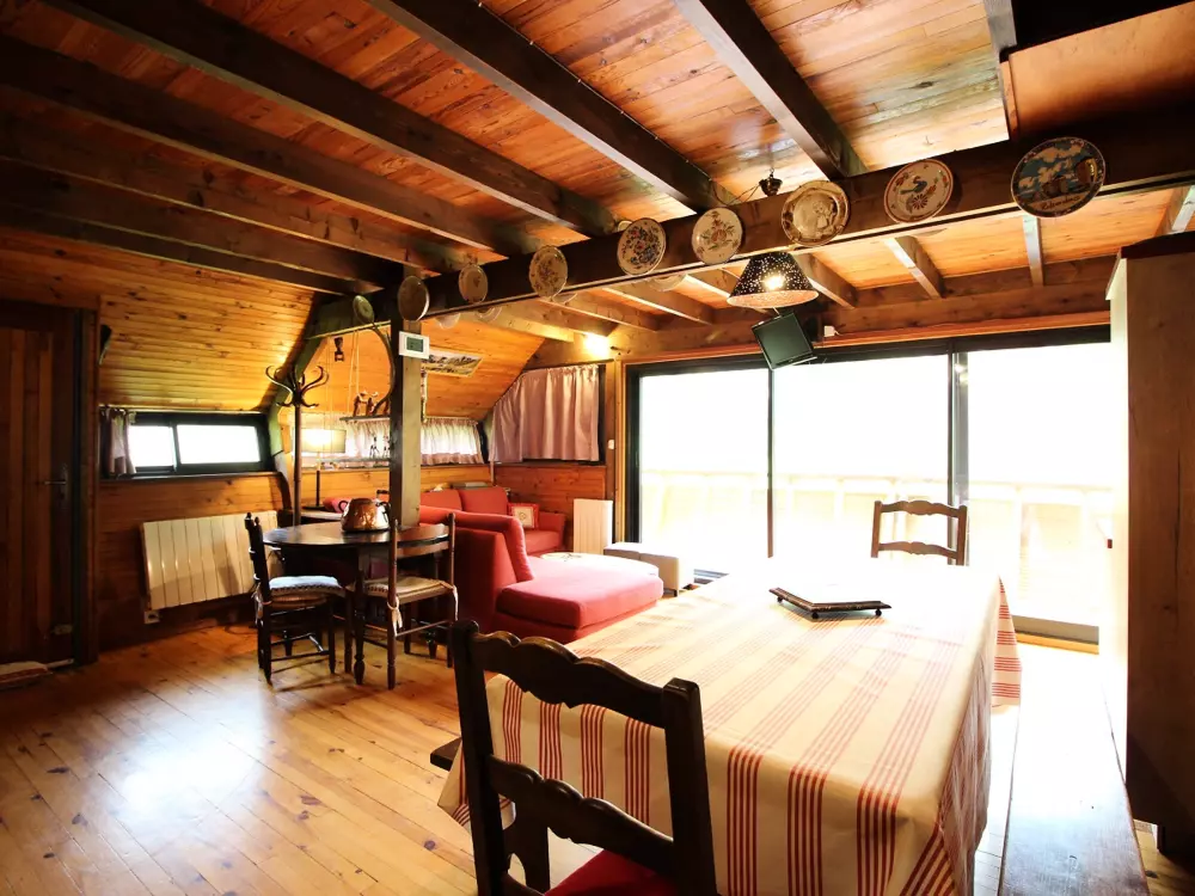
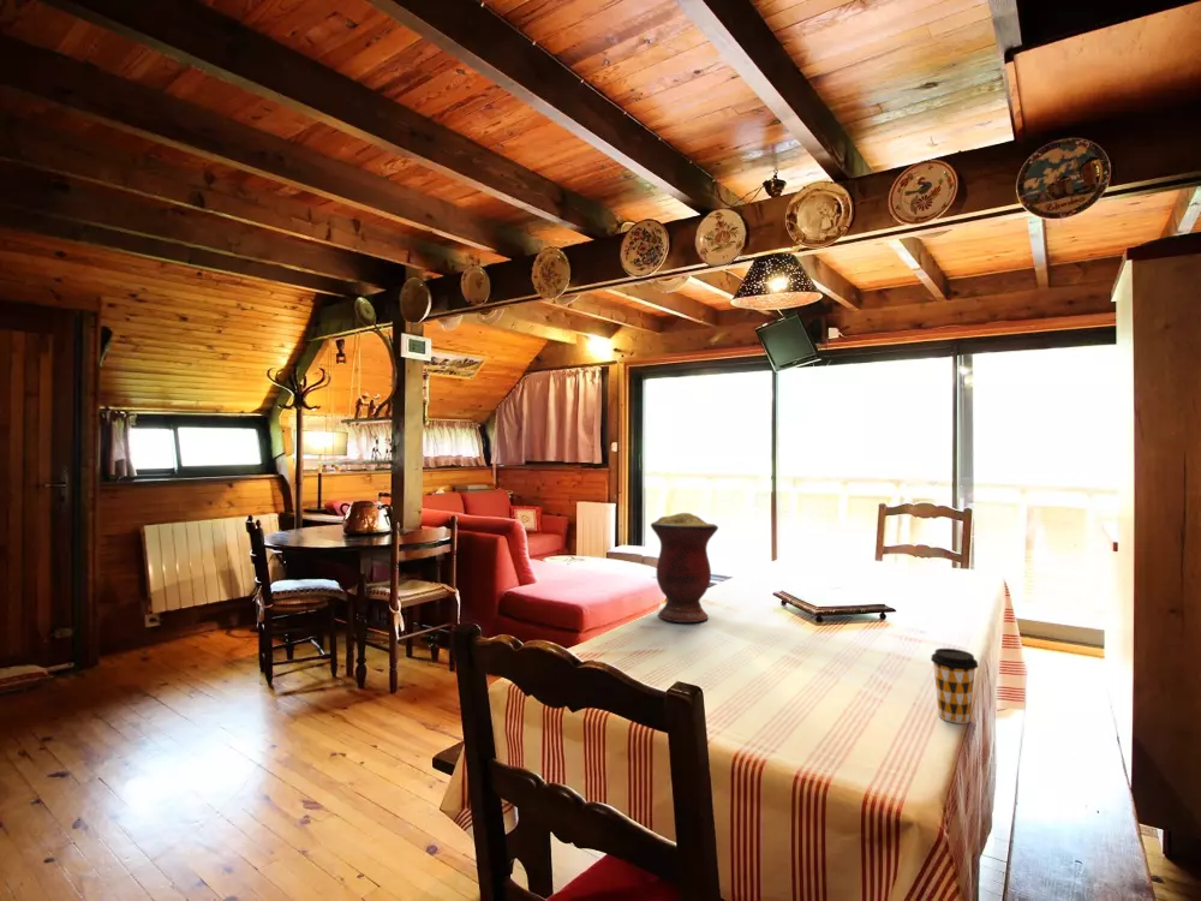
+ coffee cup (954, 685)
+ vase (683, 563)
